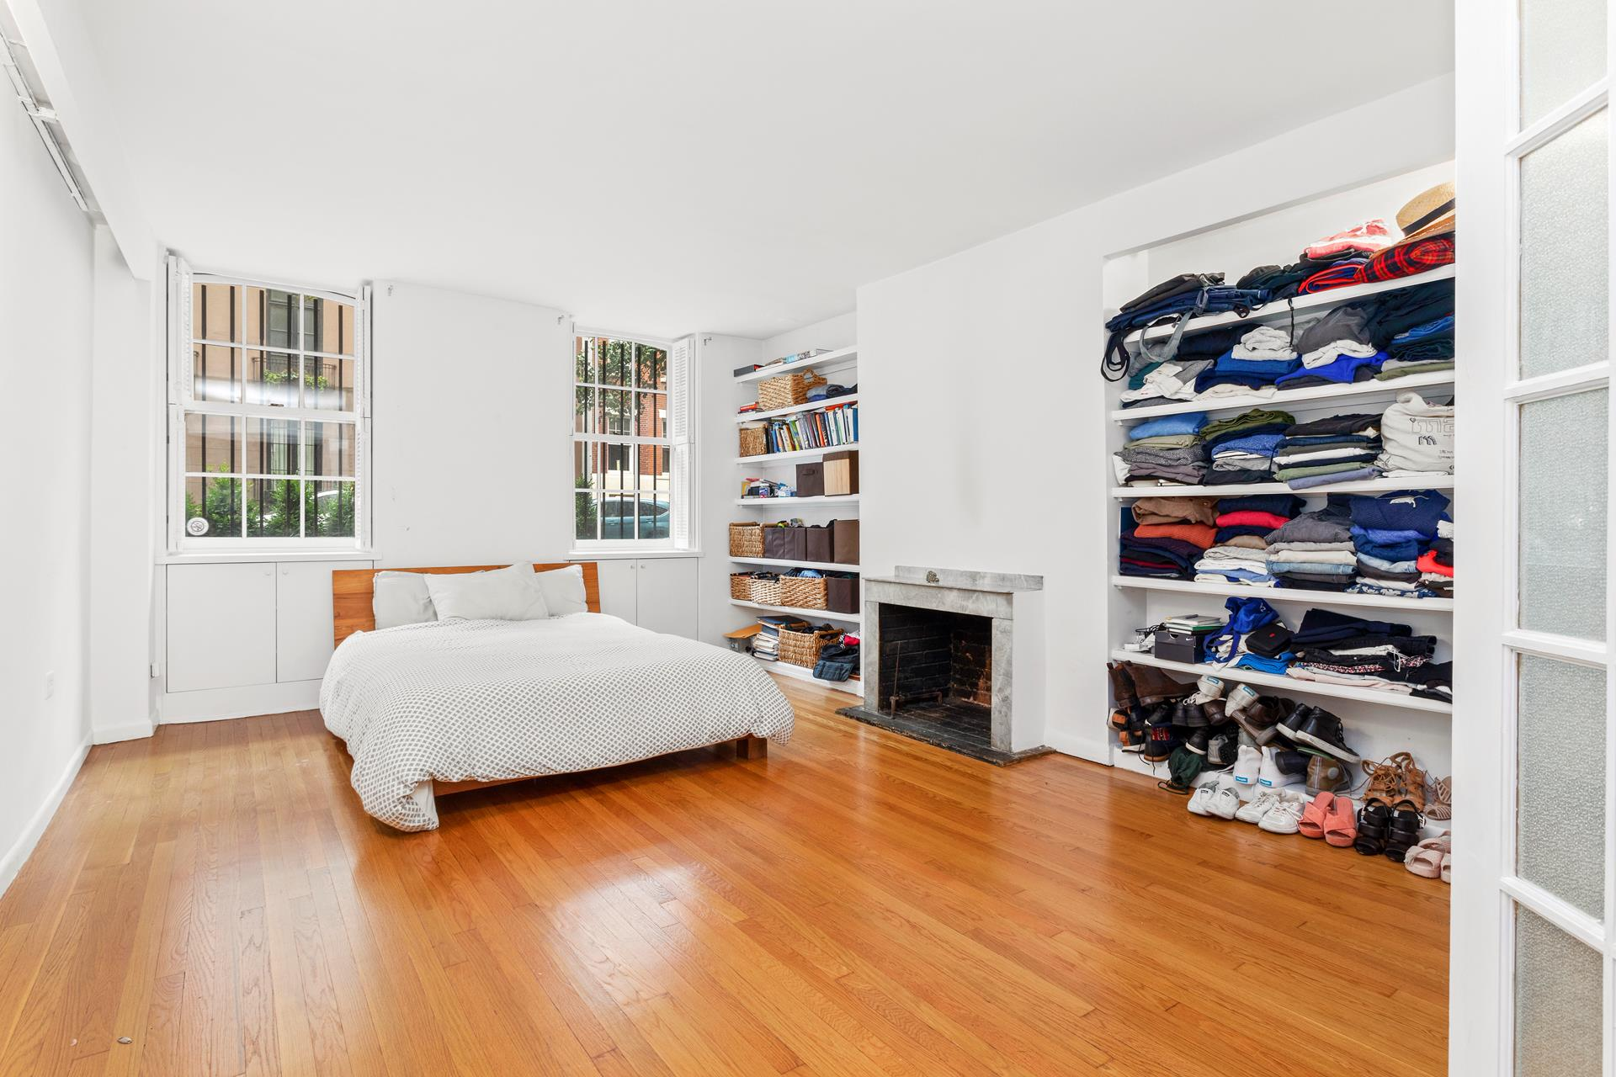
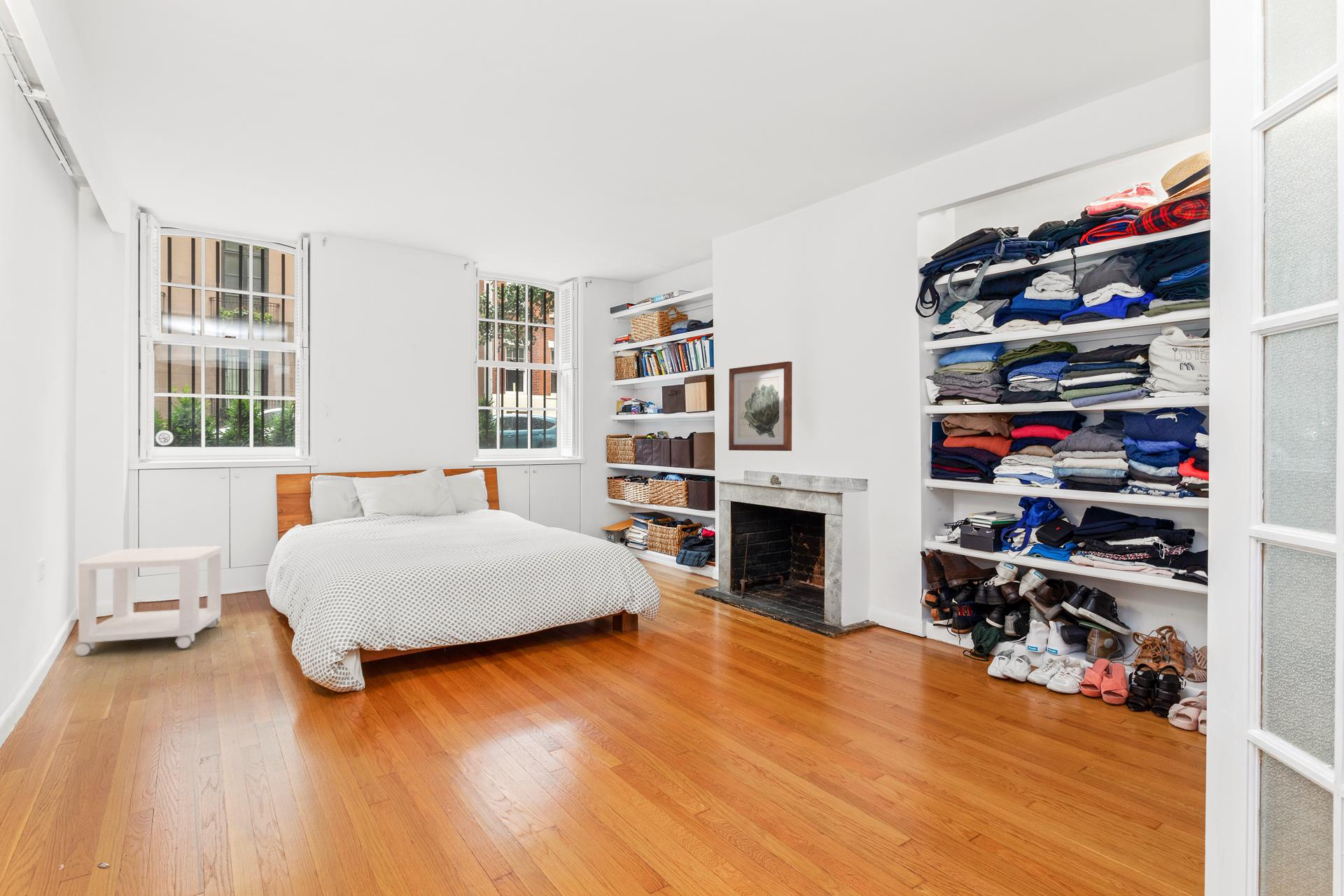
+ wall art (759, 407)
+ side table (154, 611)
